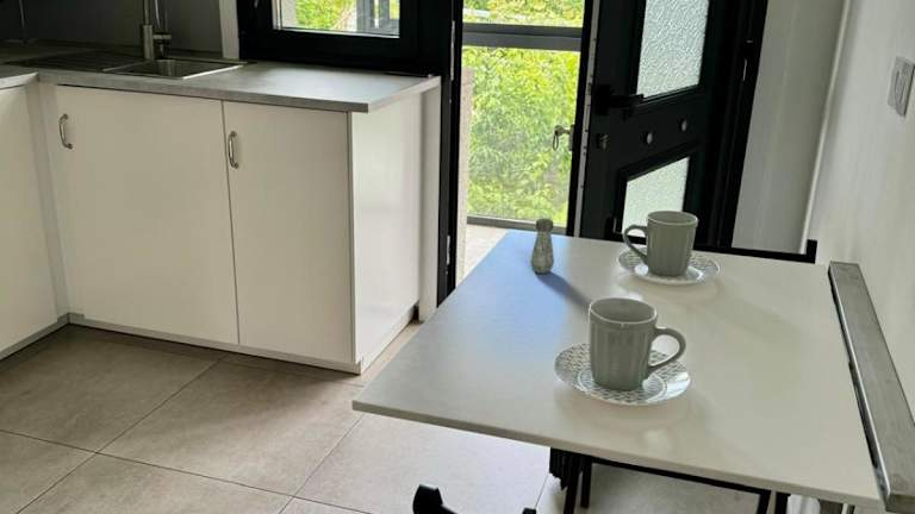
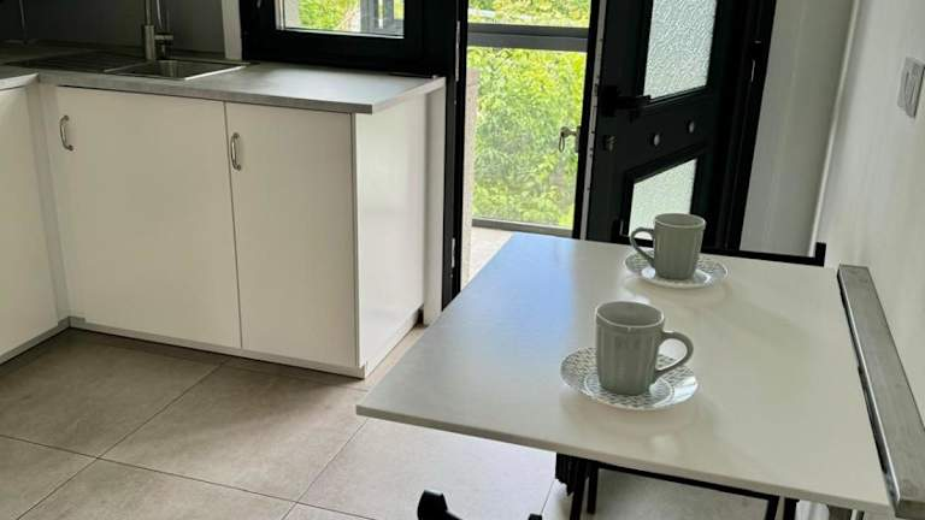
- salt shaker (543, 245)
